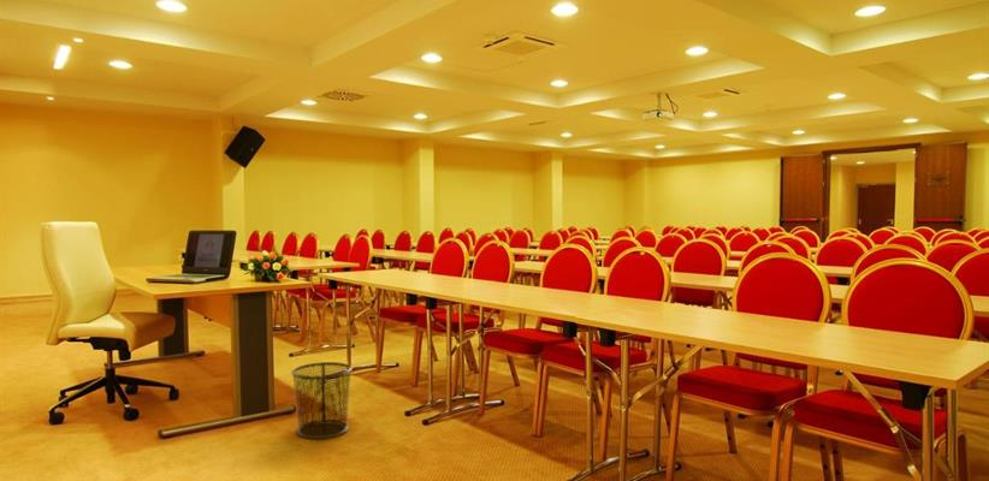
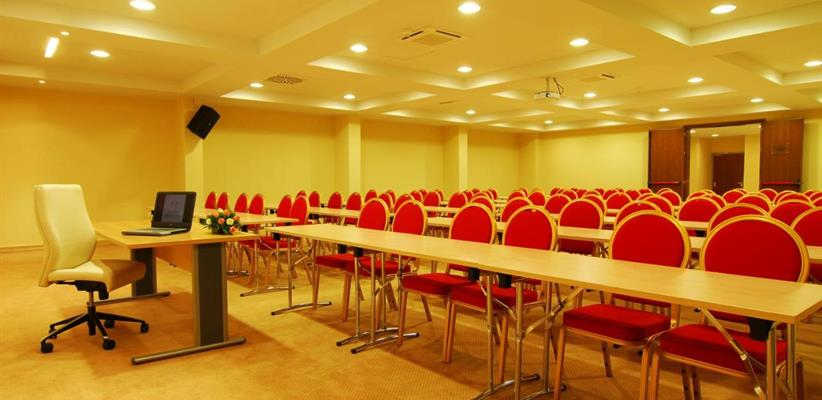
- waste bin (322, 399)
